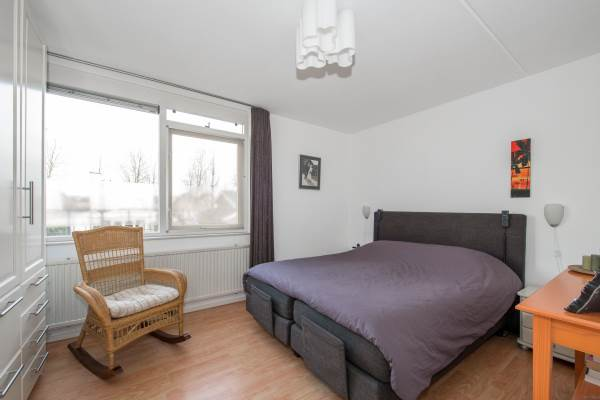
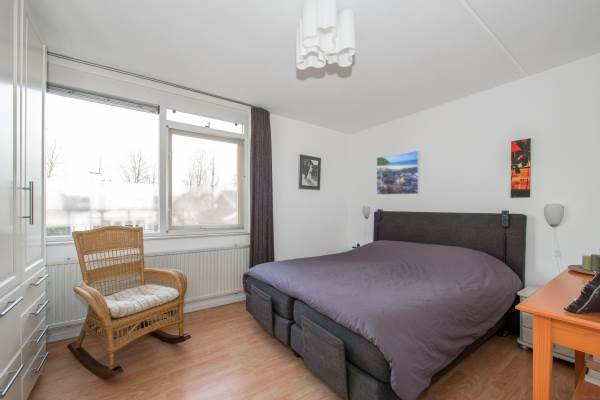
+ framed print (396, 174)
